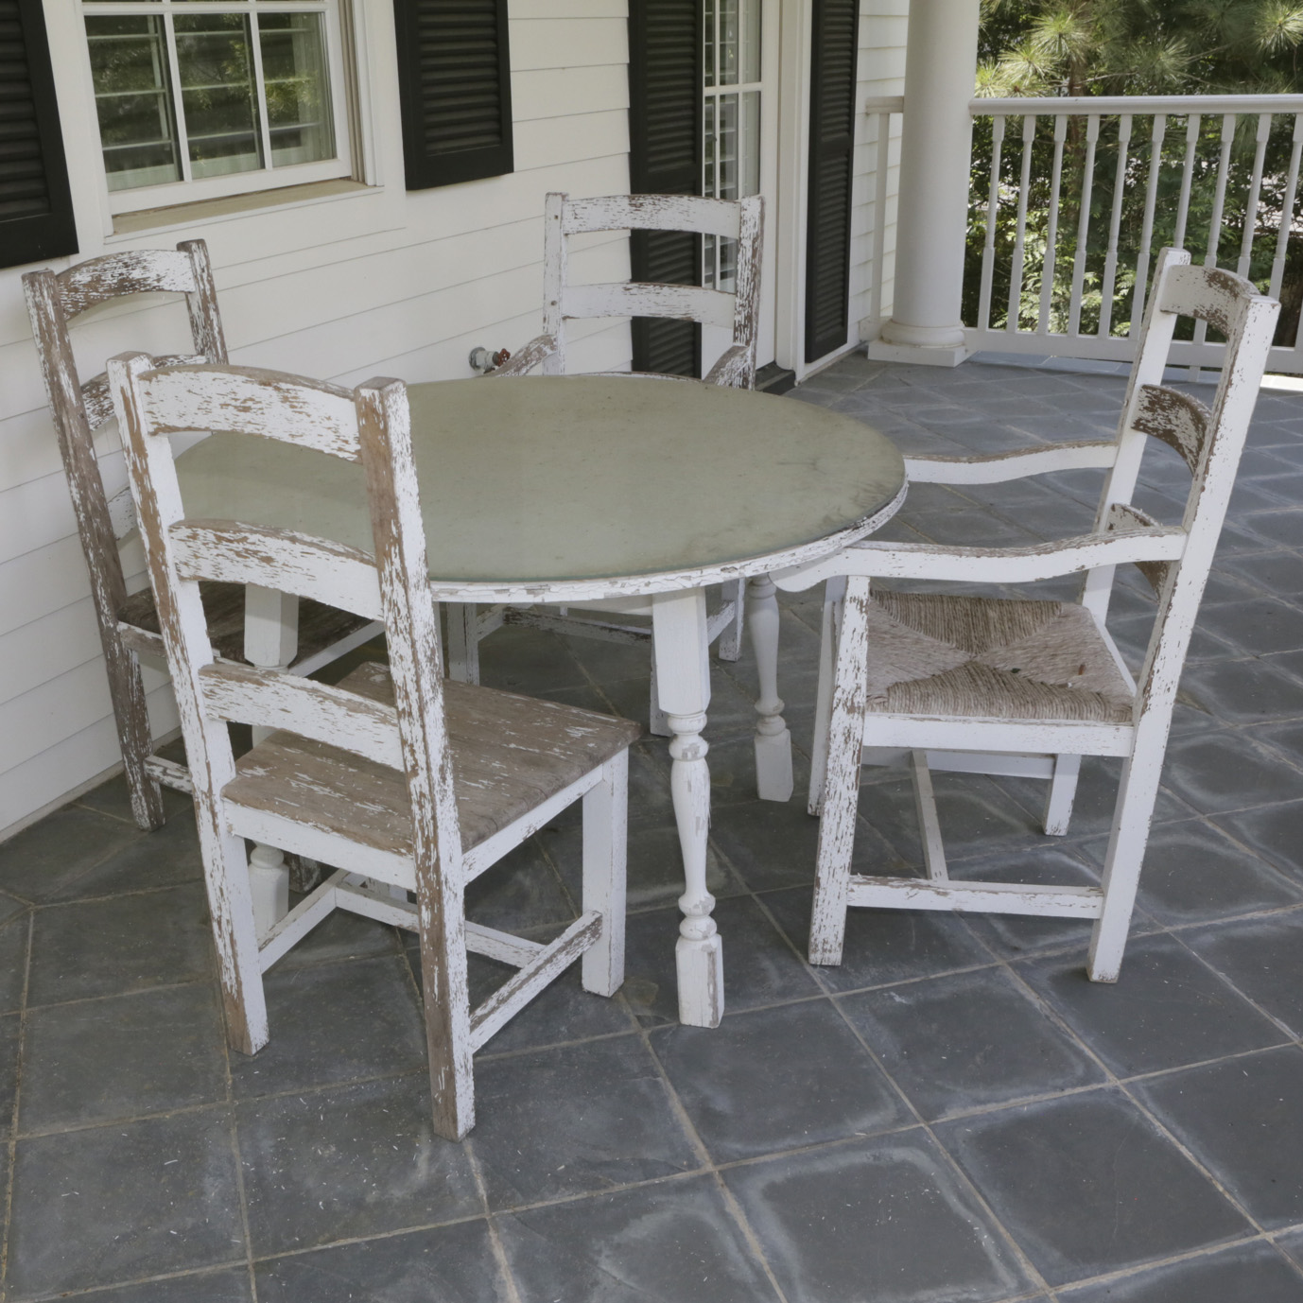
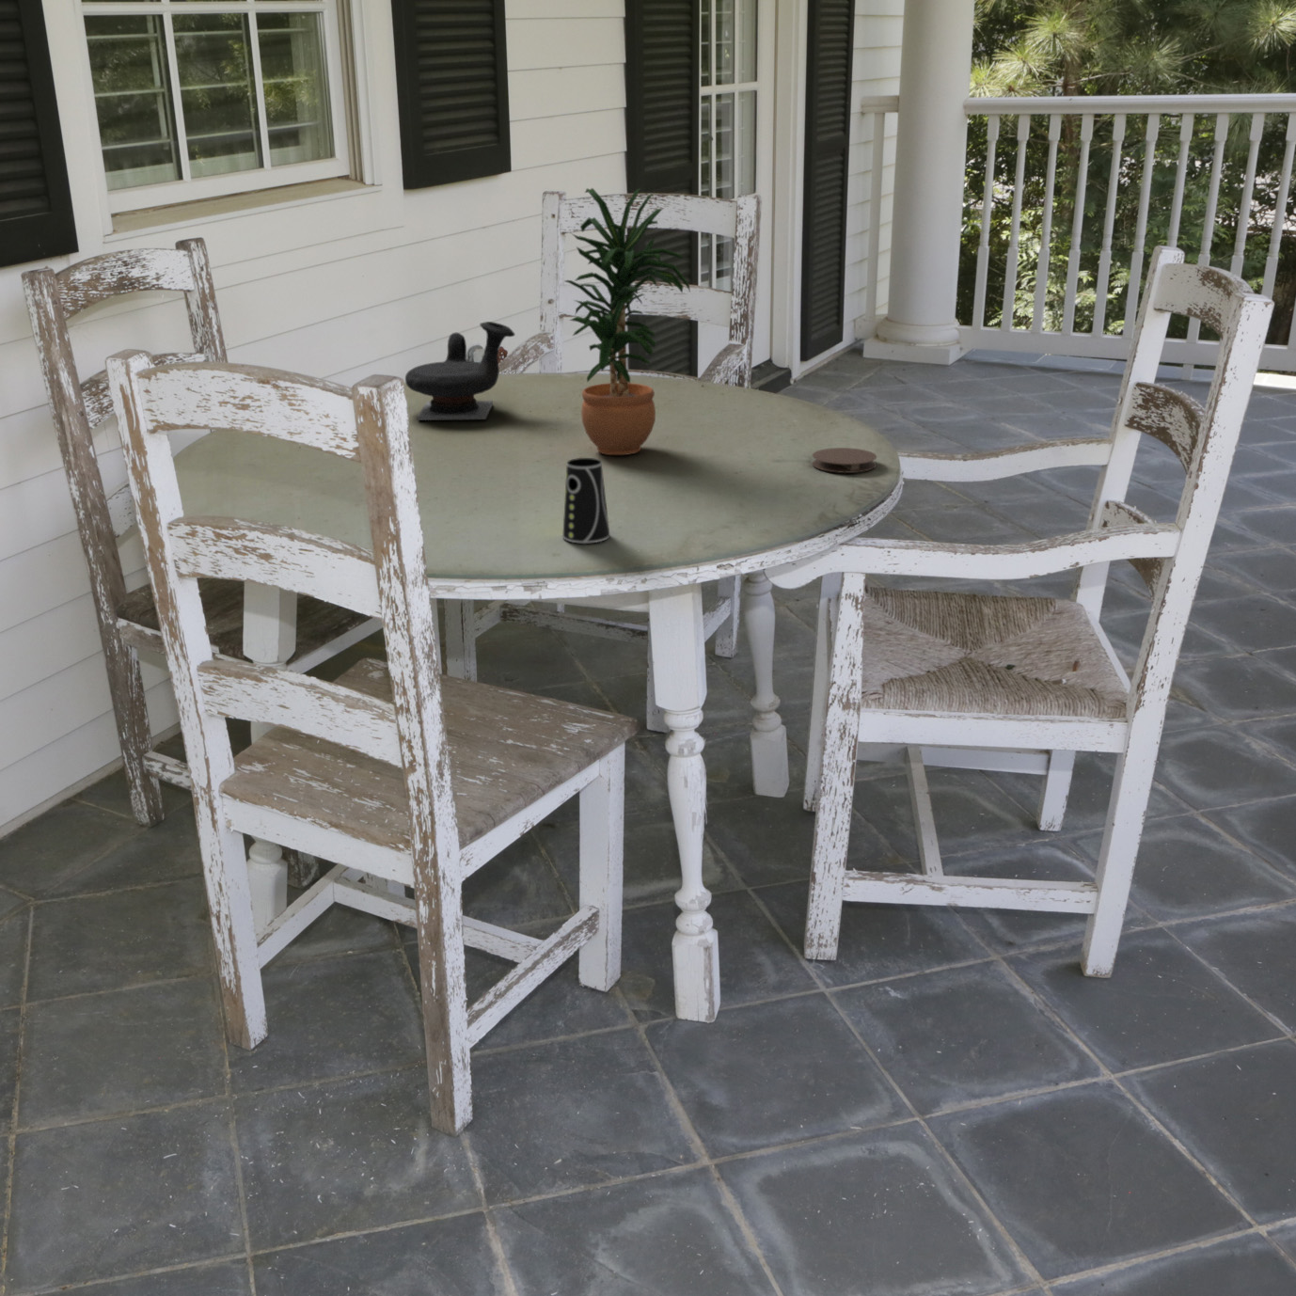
+ coaster (844, 460)
+ potted plant (628, 325)
+ teapot (462, 364)
+ cup (585, 500)
